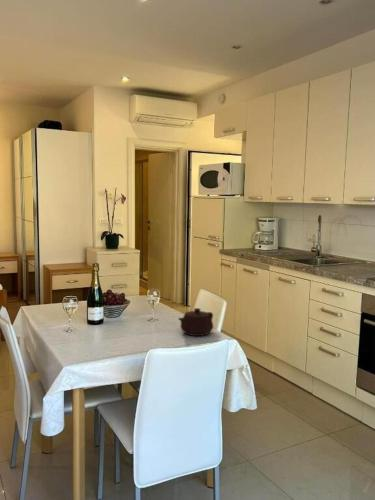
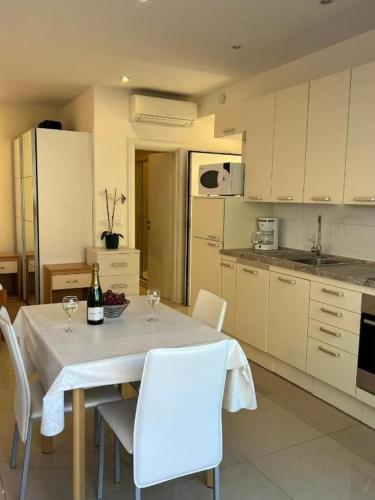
- teapot (195, 321)
